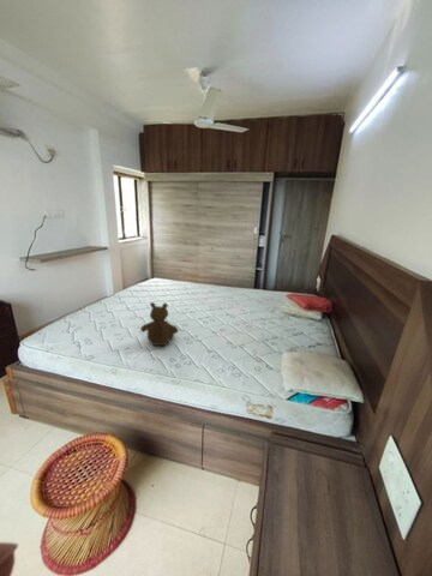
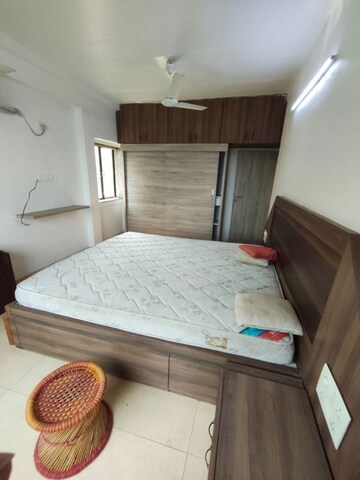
- teddy bear (161, 320)
